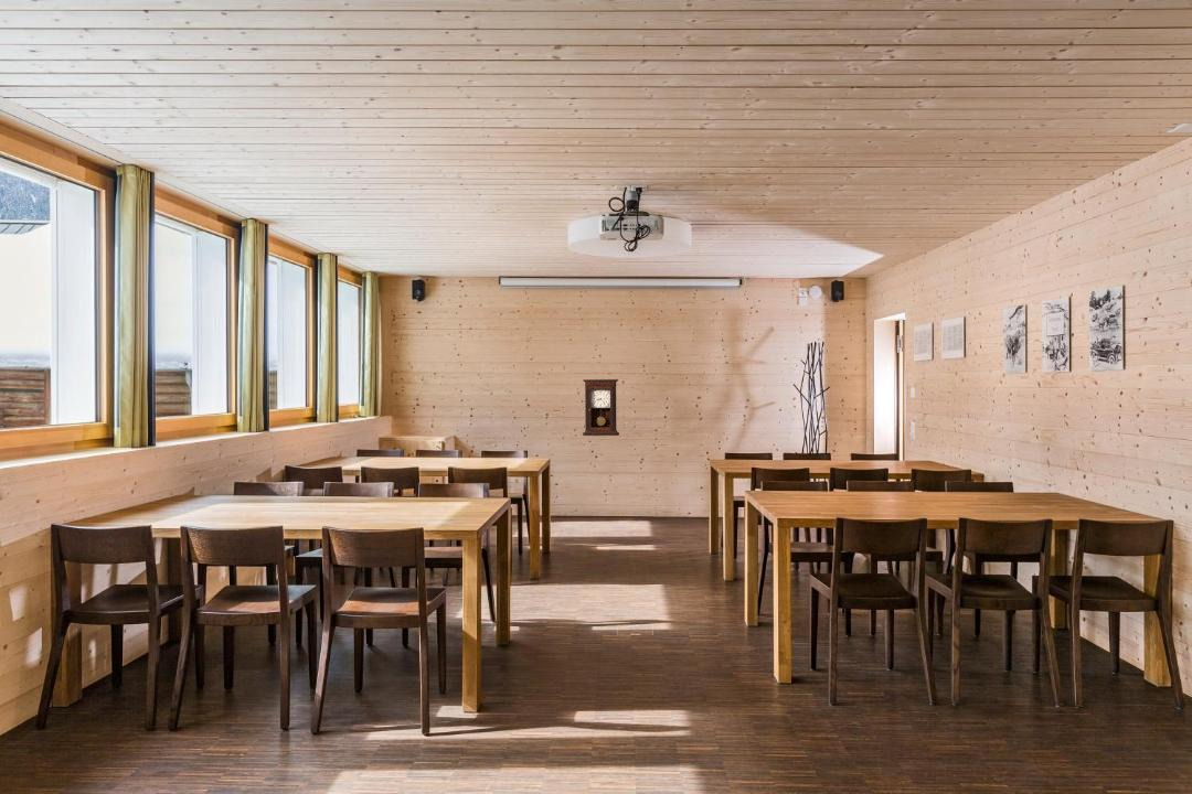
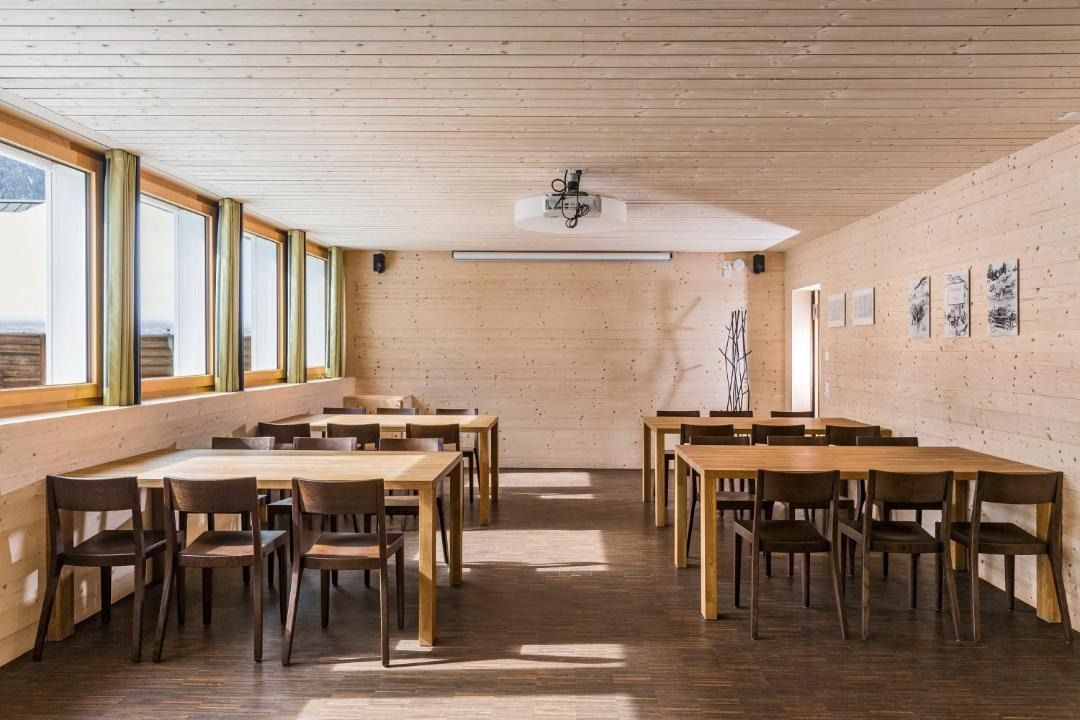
- pendulum clock (600, 407)
